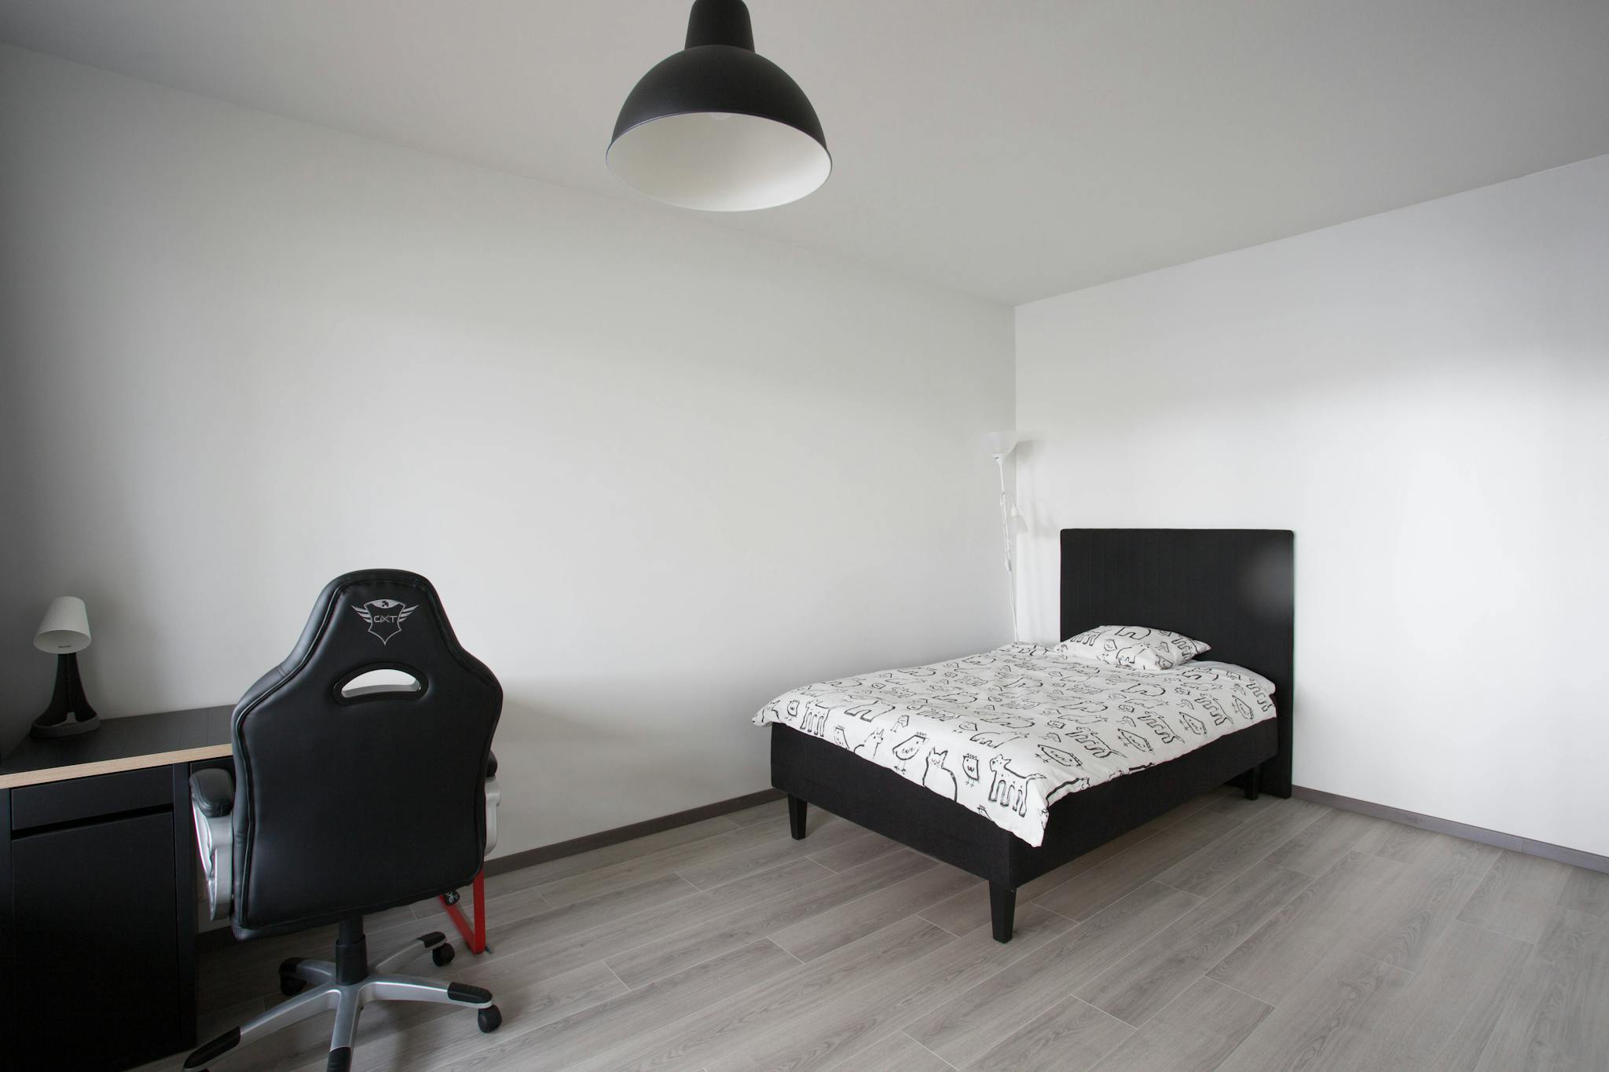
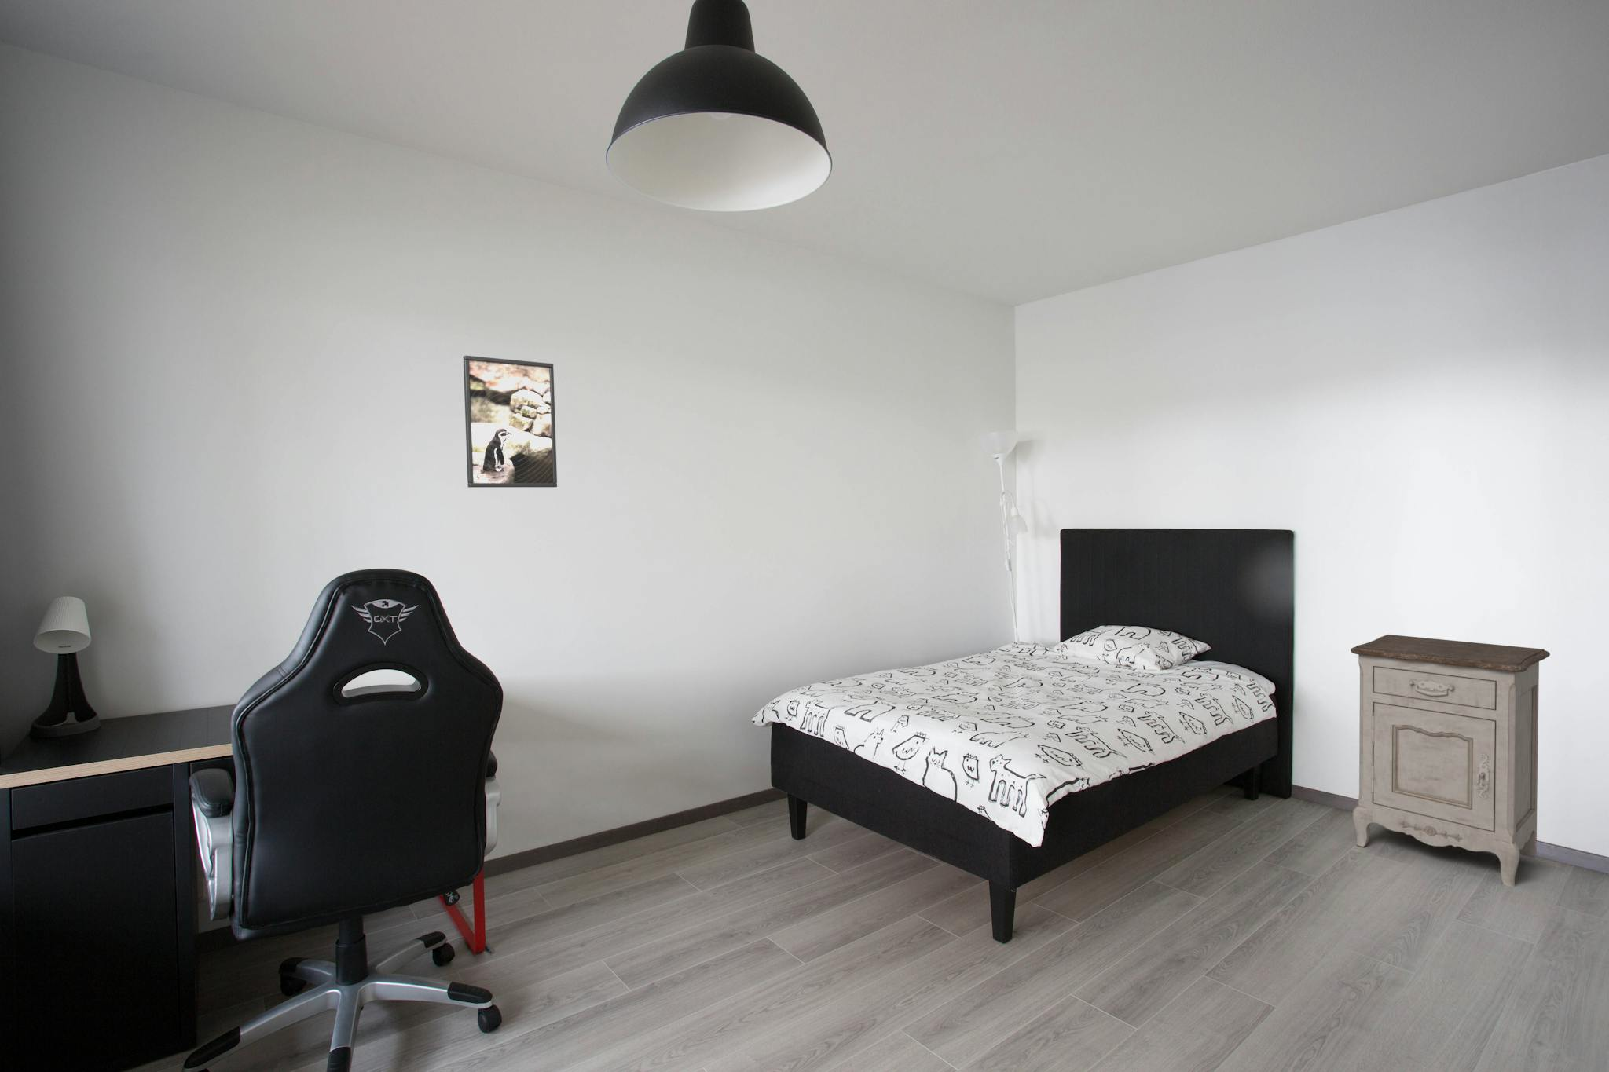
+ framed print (512, 424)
+ nightstand (1443, 751)
